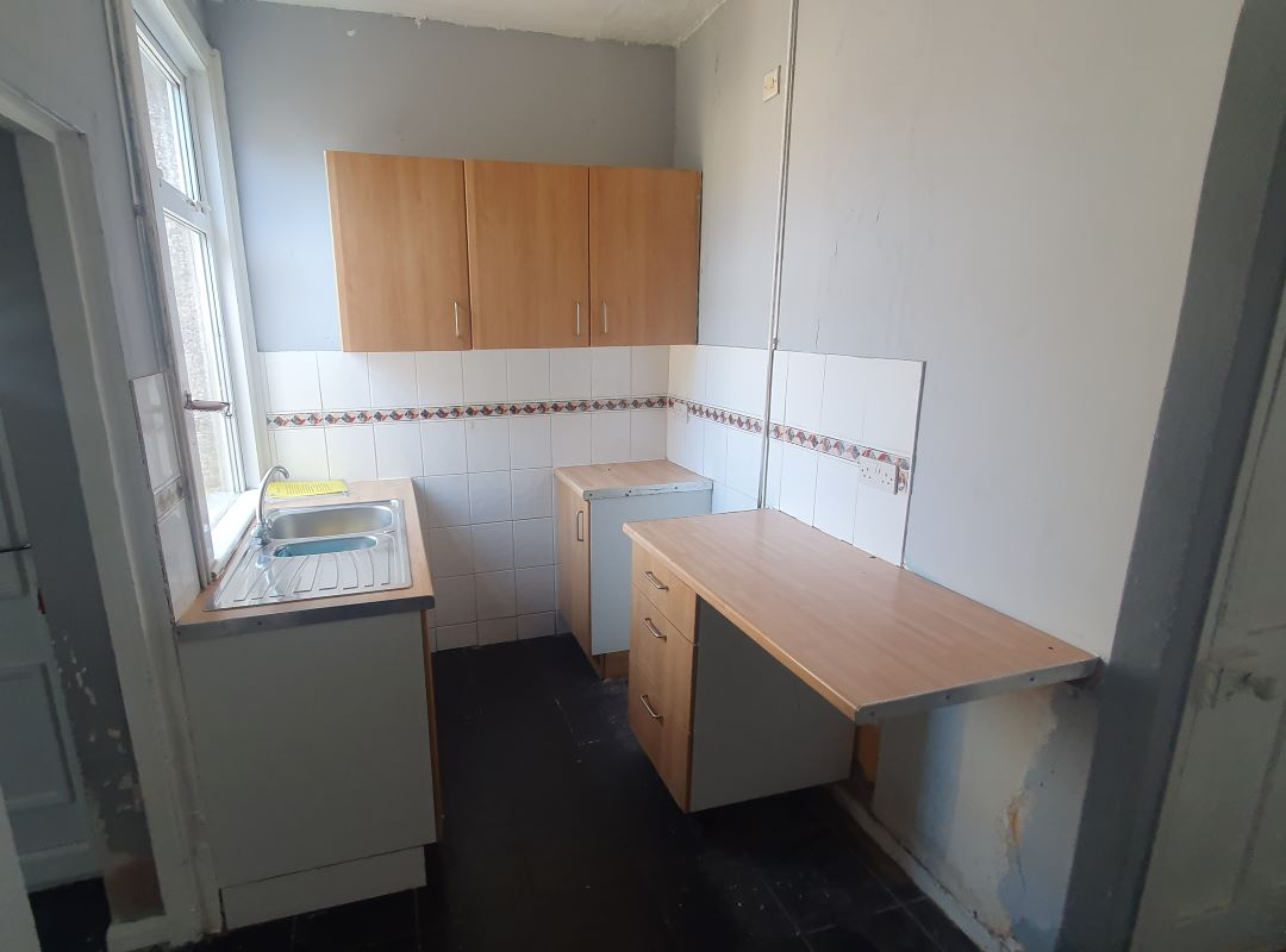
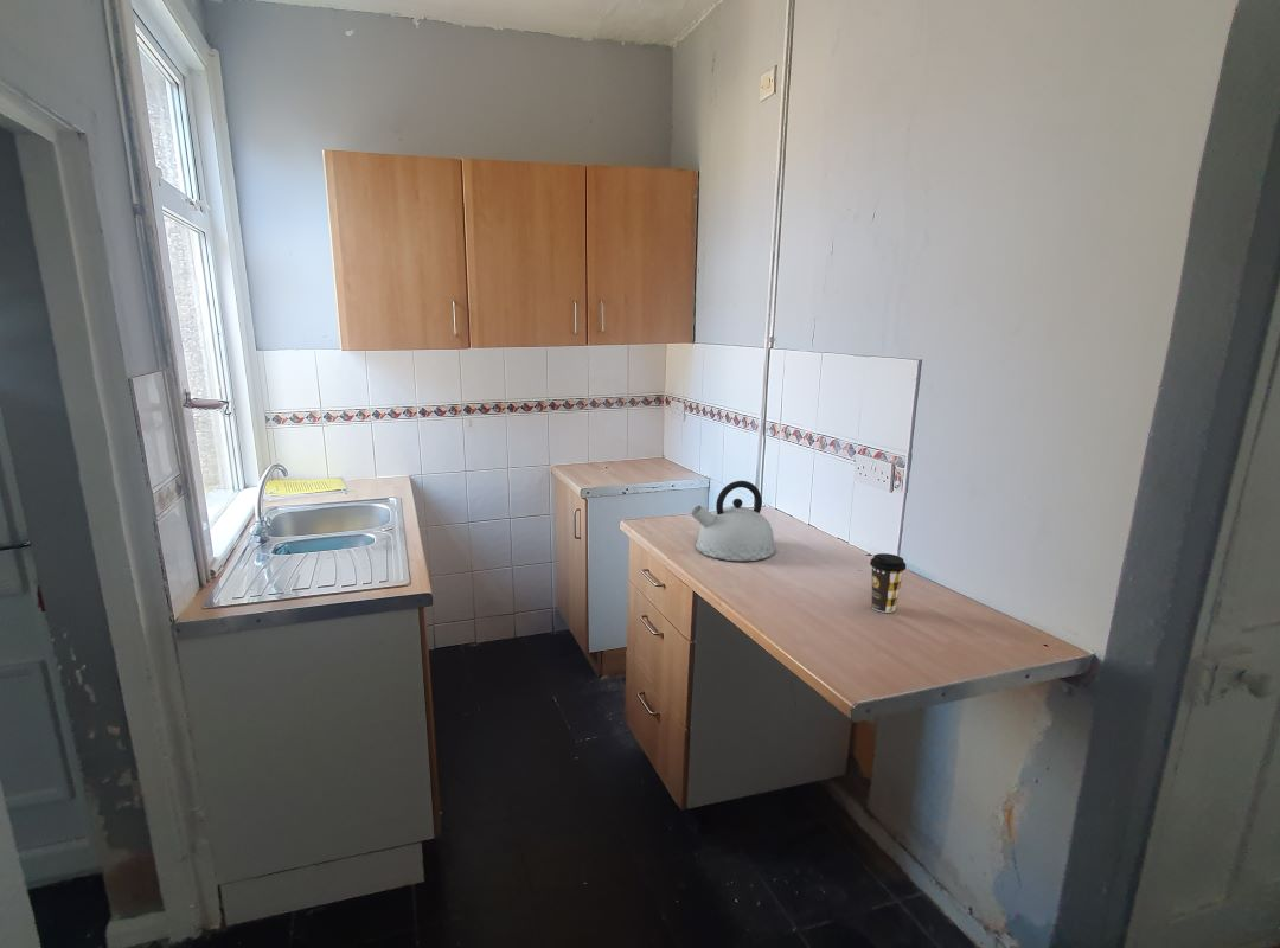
+ kettle (732, 514)
+ coffee cup (885, 583)
